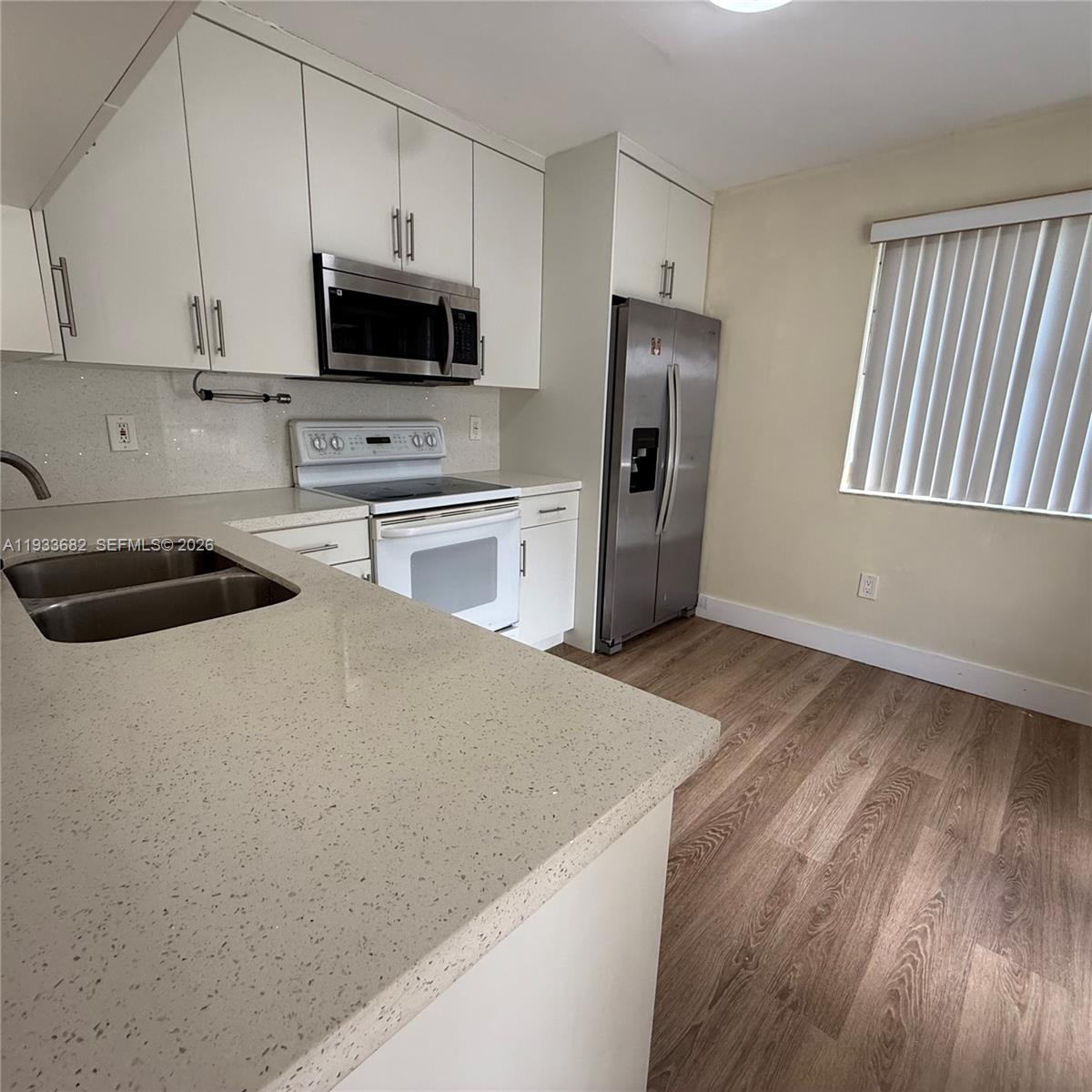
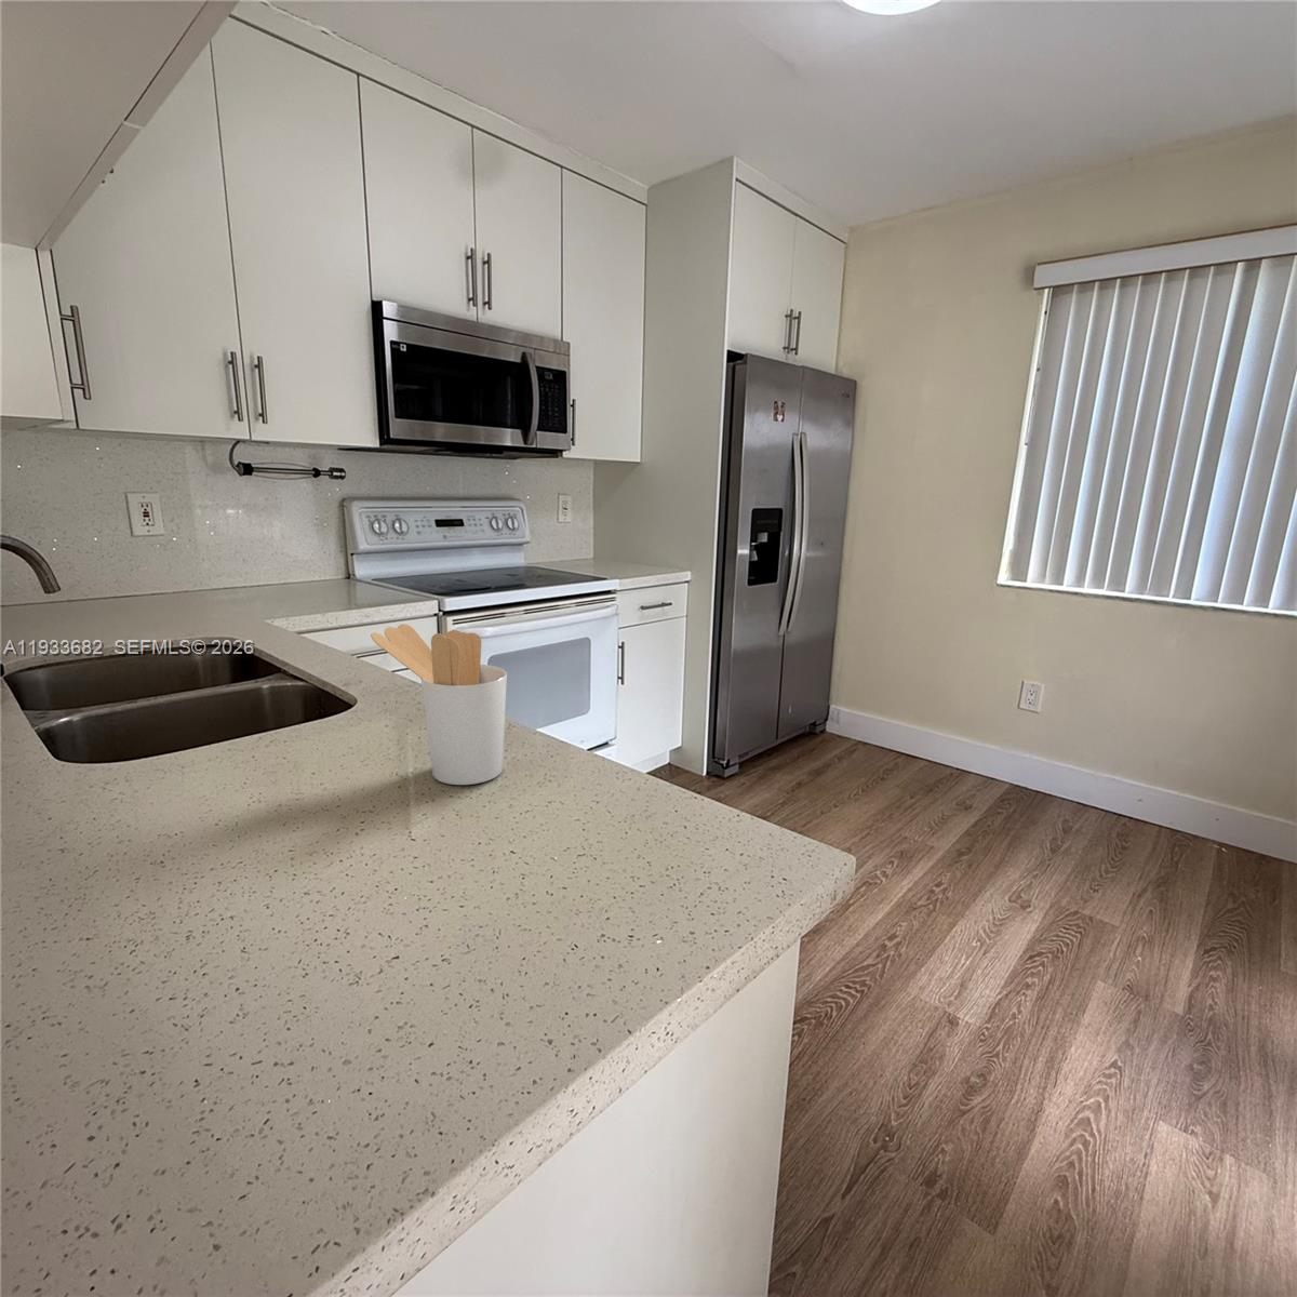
+ utensil holder (443, 698)
